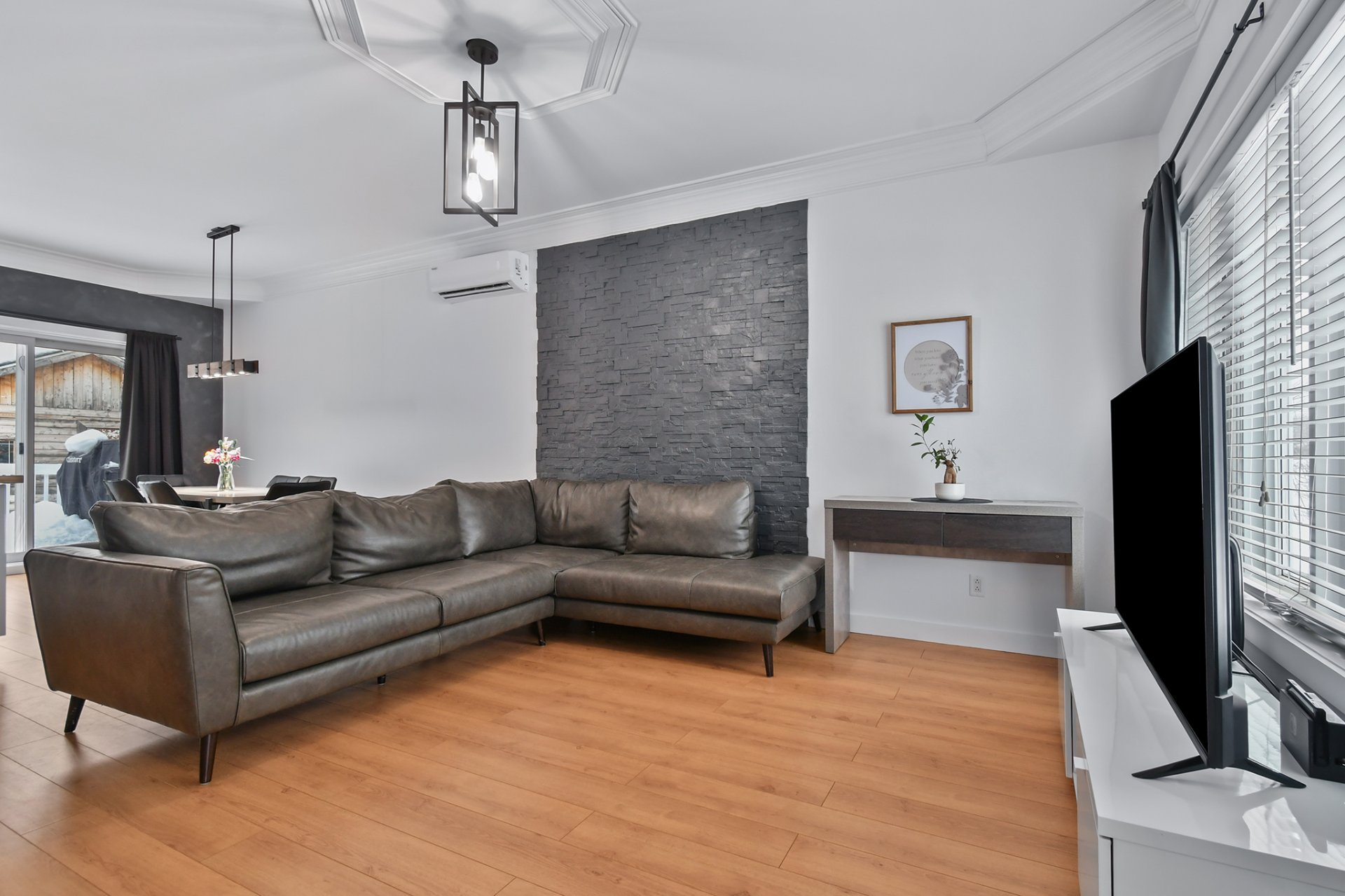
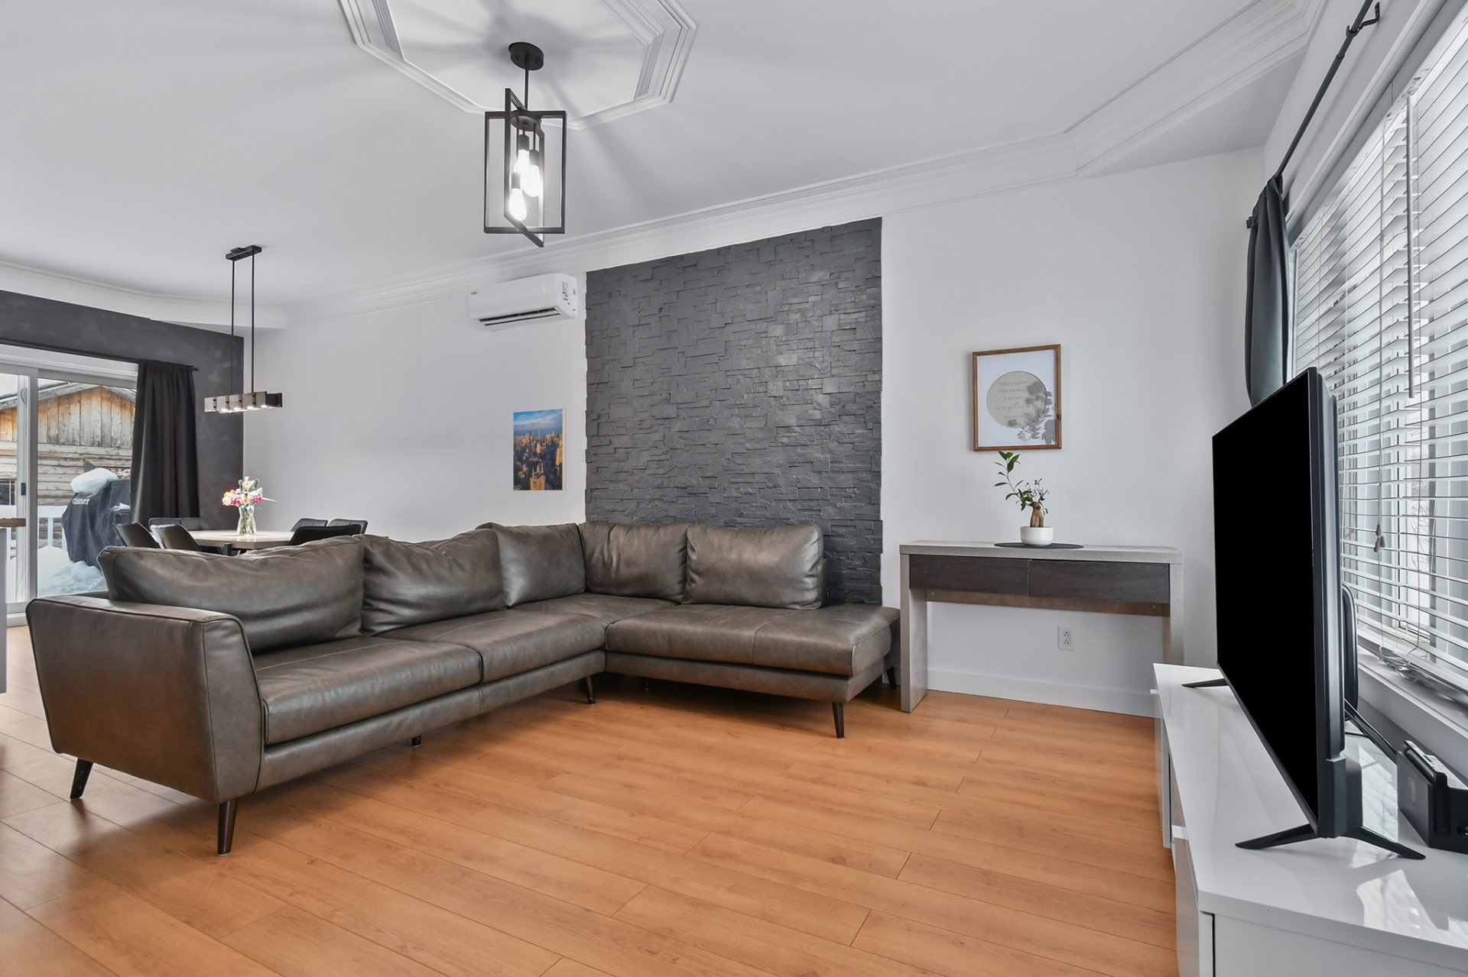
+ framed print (538, 450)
